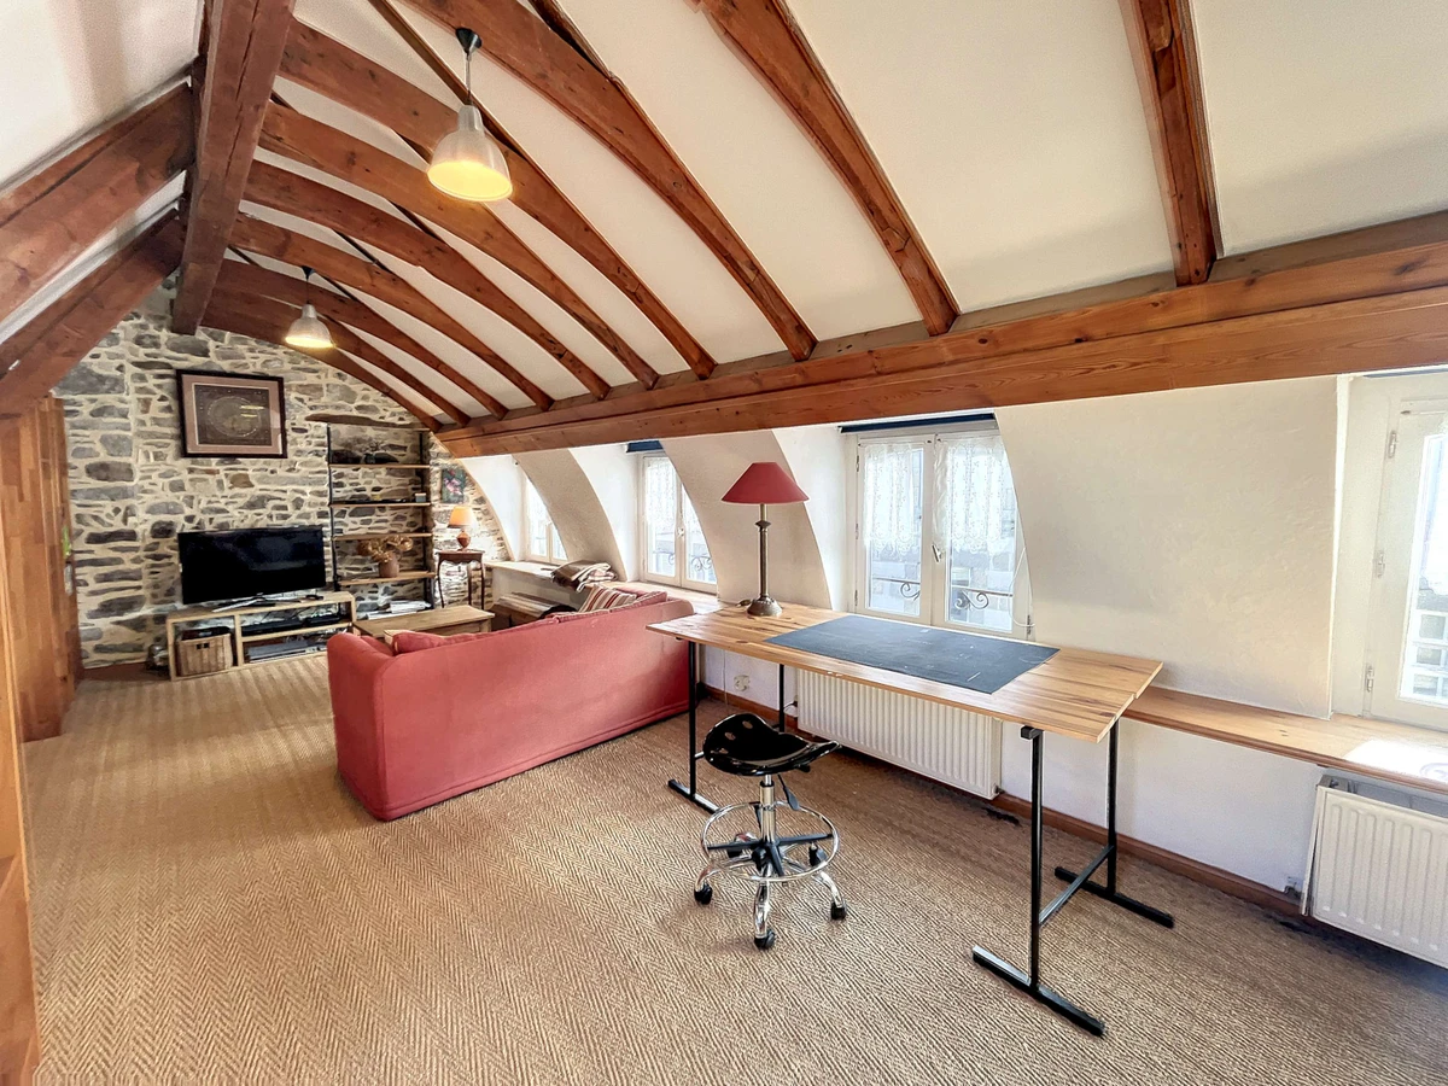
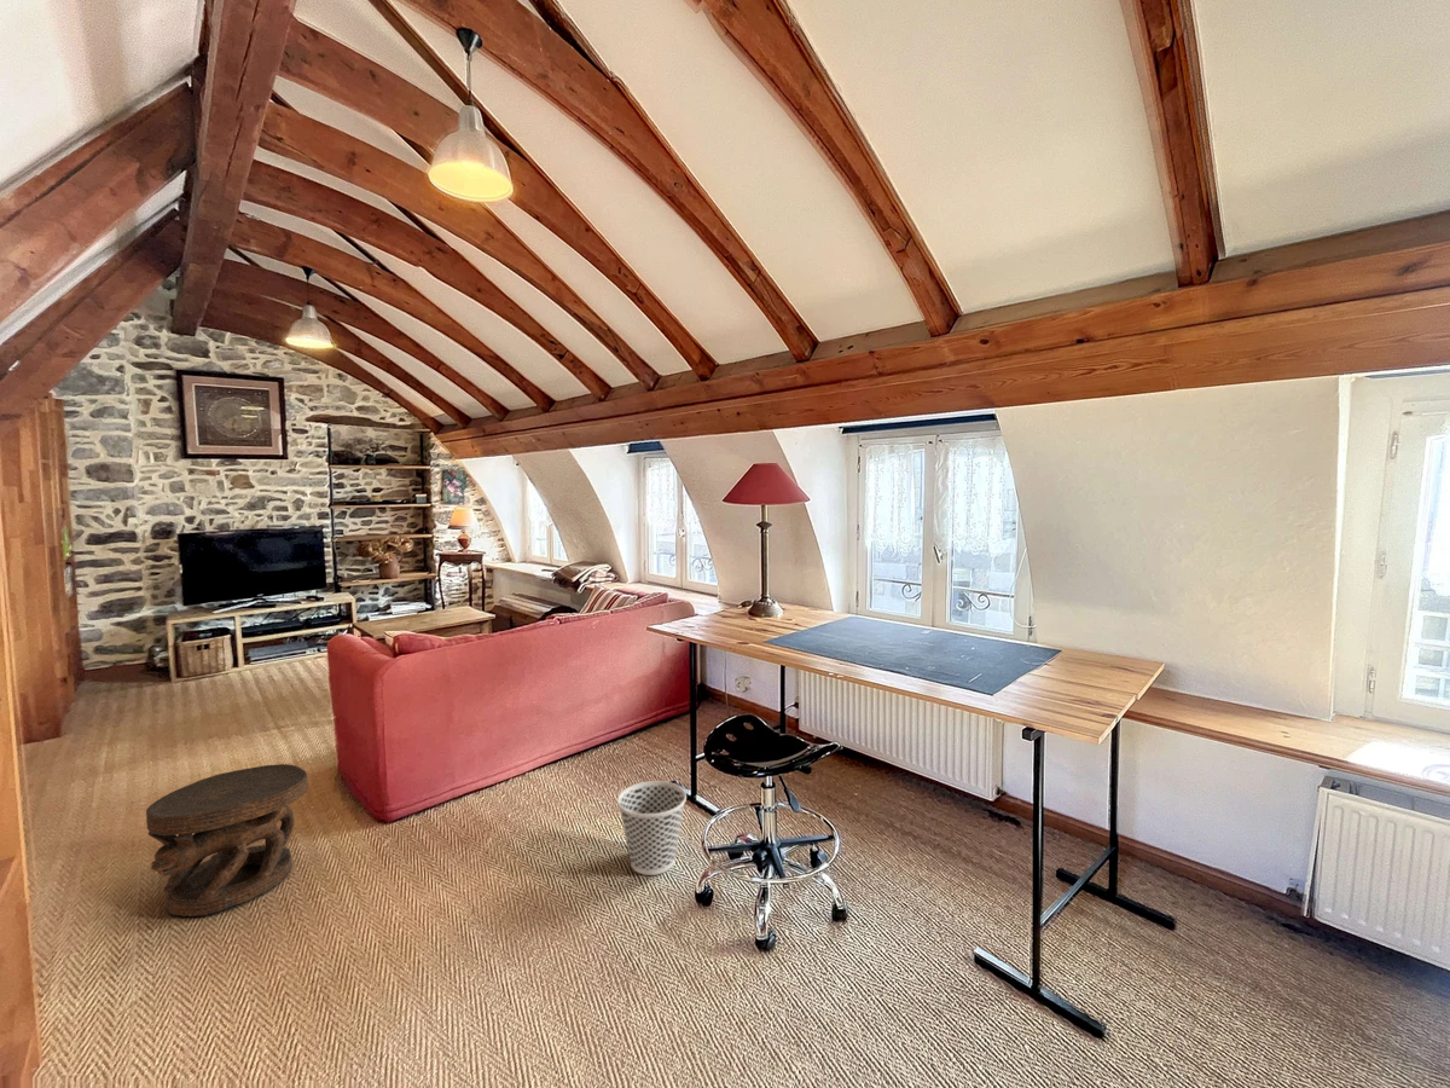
+ side table (230, 835)
+ wastebasket (652, 828)
